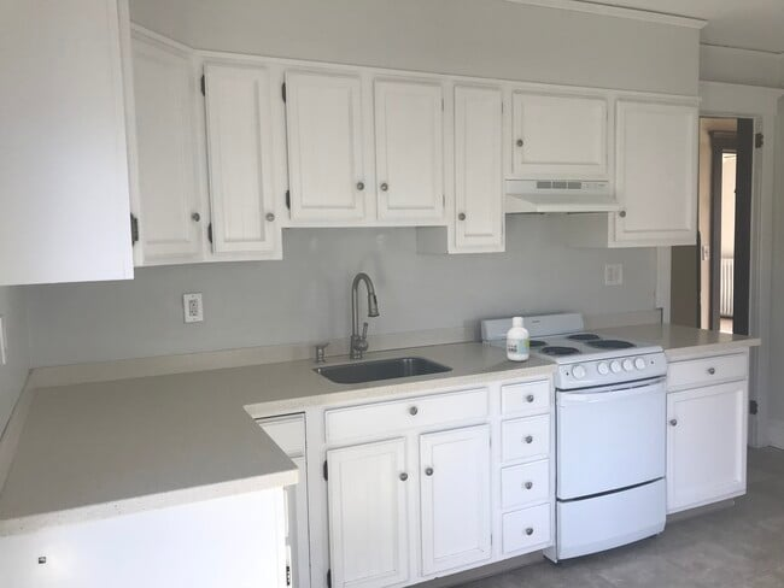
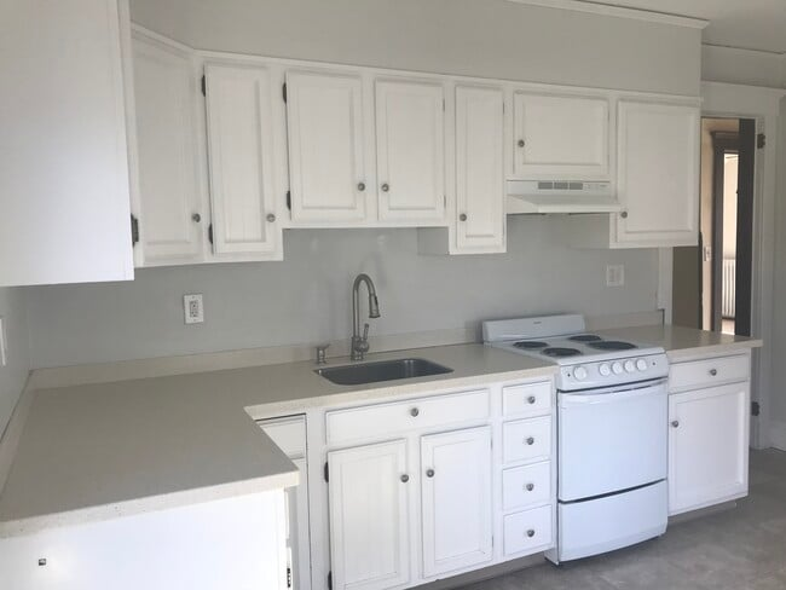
- bottle (517, 339)
